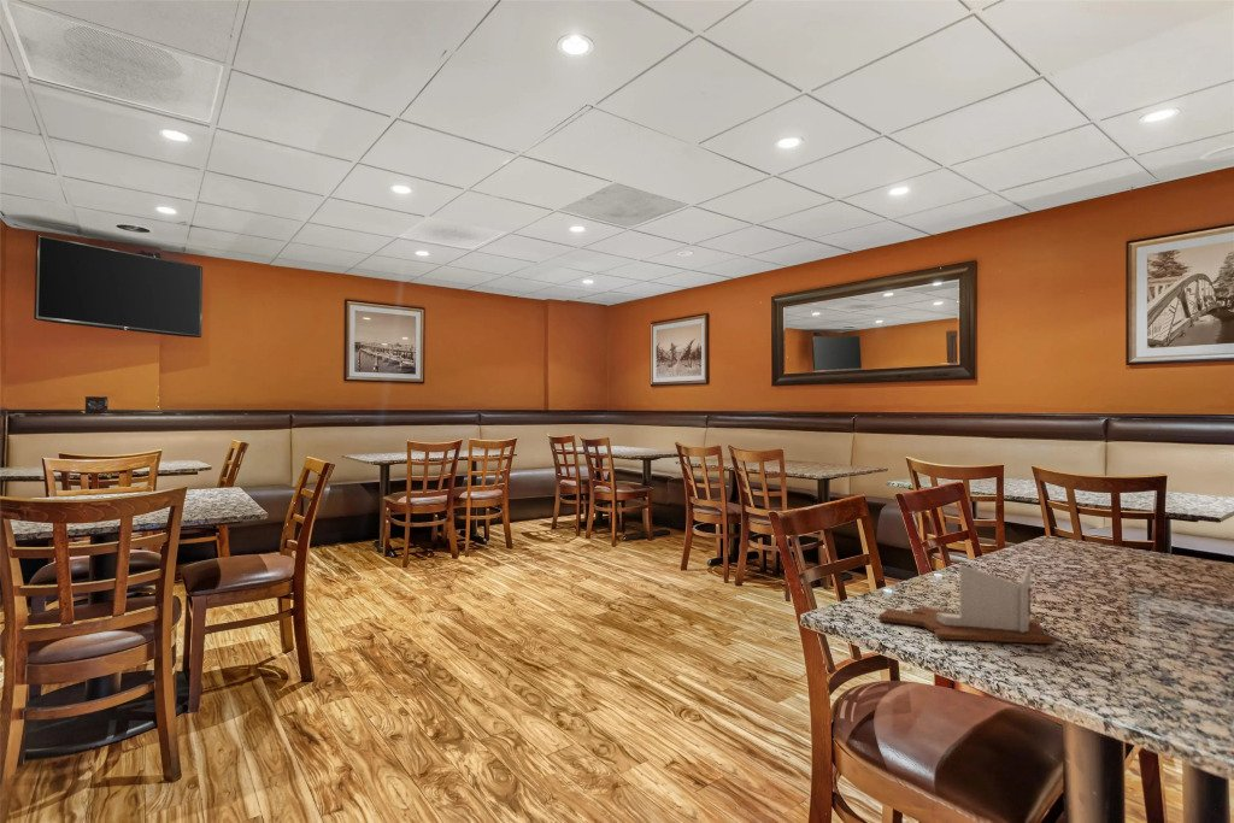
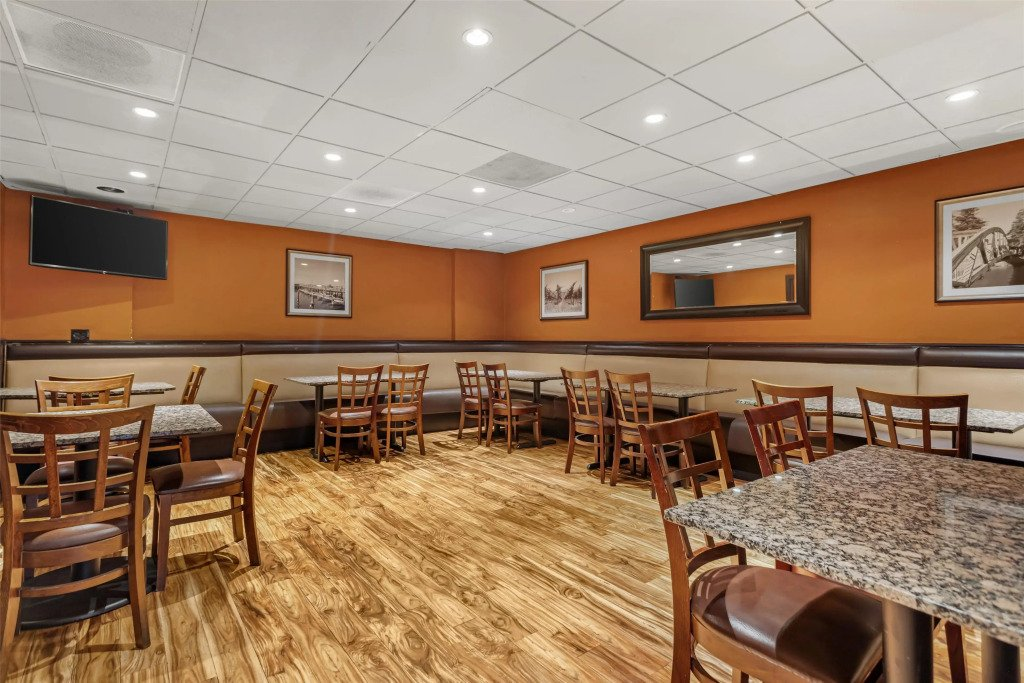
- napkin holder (966, 592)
